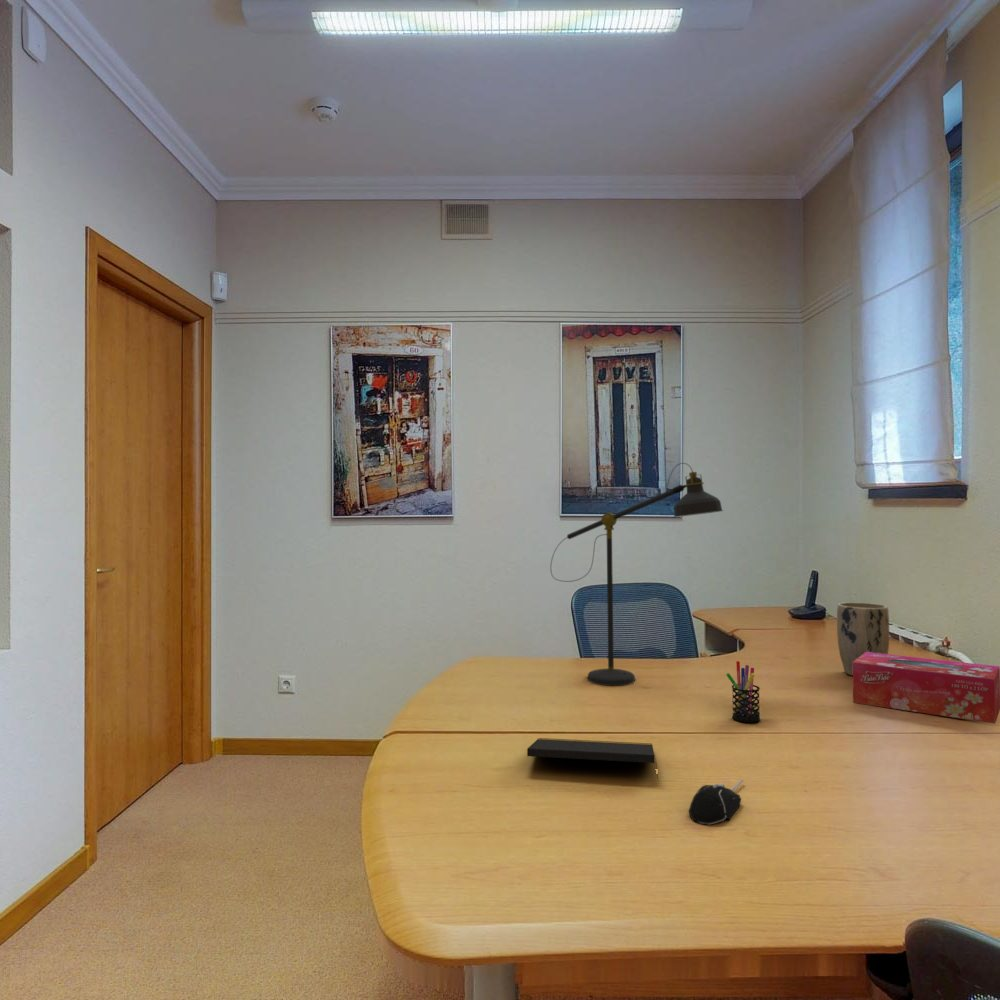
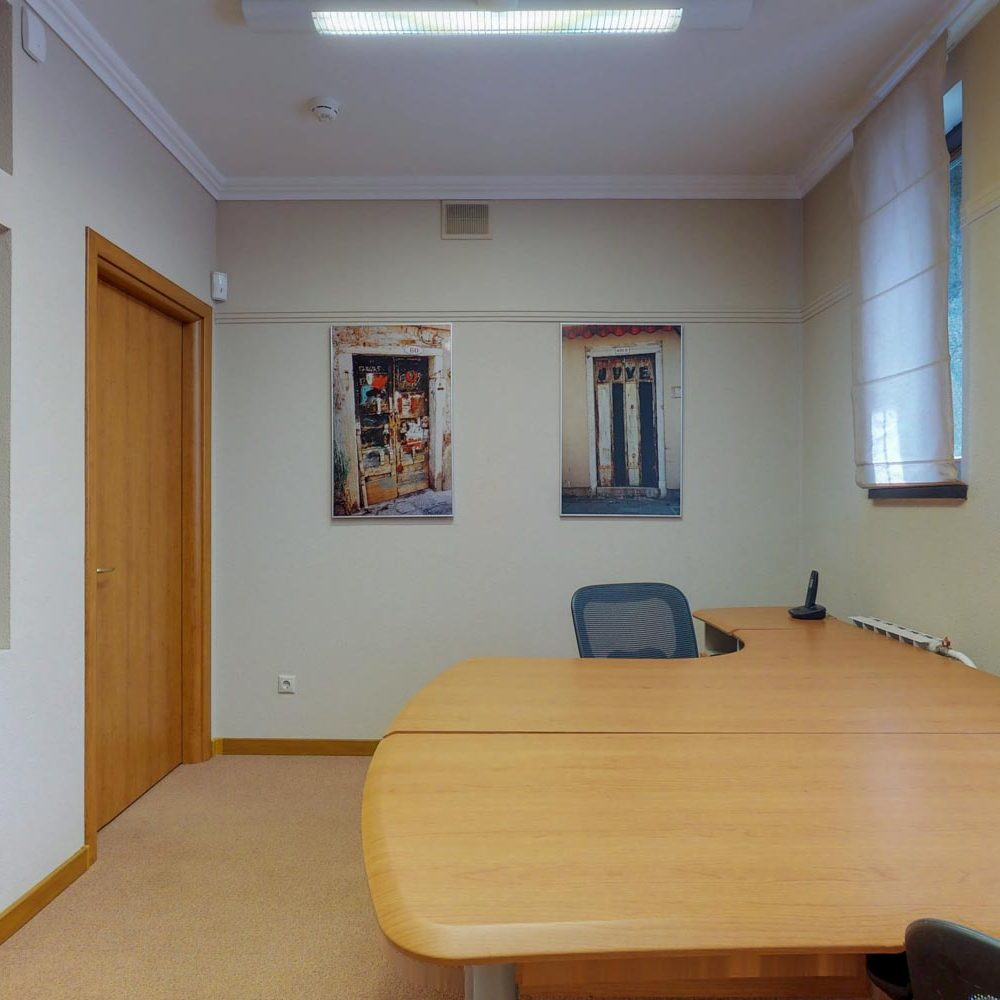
- computer mouse (723, 791)
- desk lamp (612, 576)
- notepad (592, 749)
- pen holder (742, 690)
- plant pot (862, 639)
- tissue box (925, 684)
